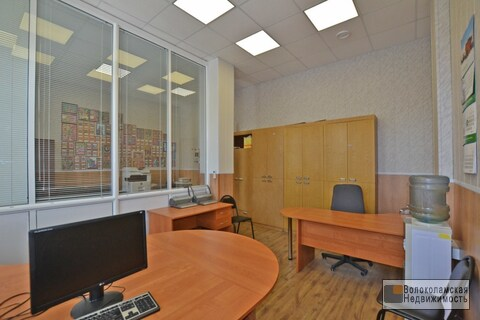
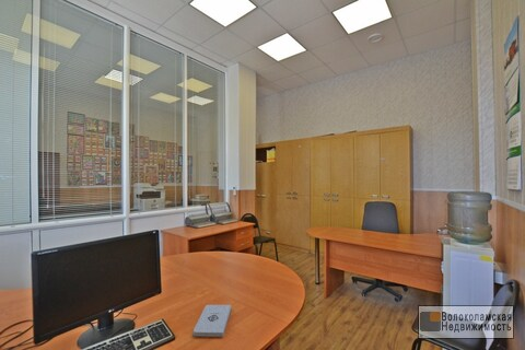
+ notepad (213, 318)
